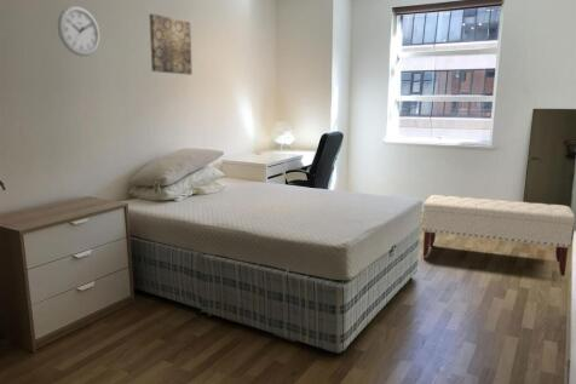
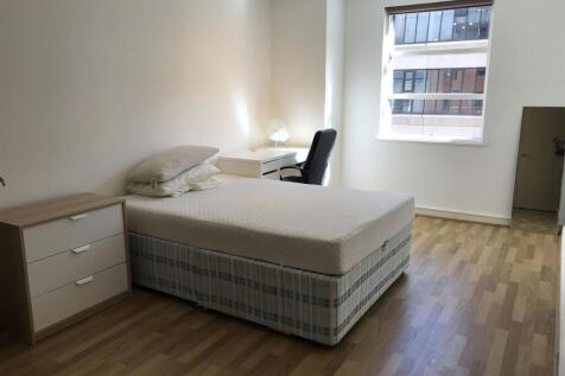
- bench (493, 230)
- wall art (171, 46)
- wall clock (80, 30)
